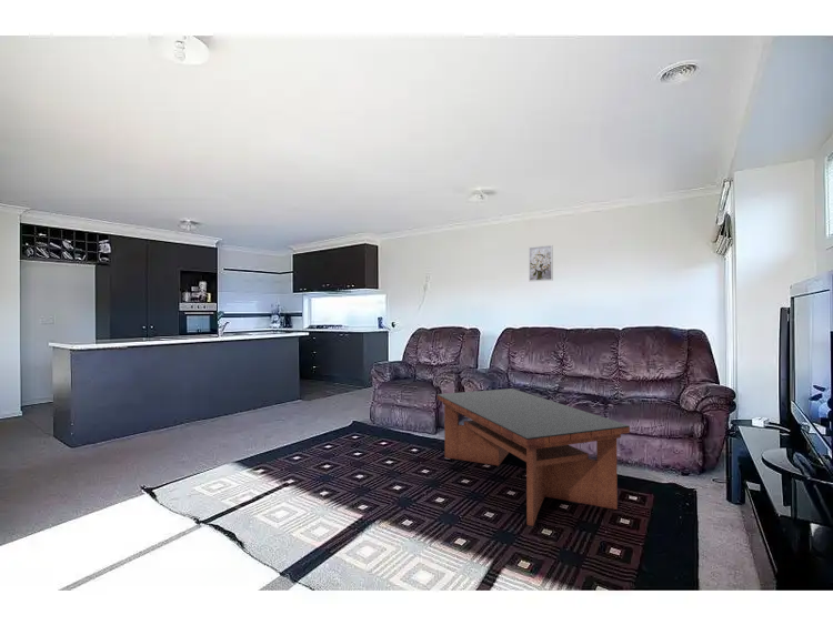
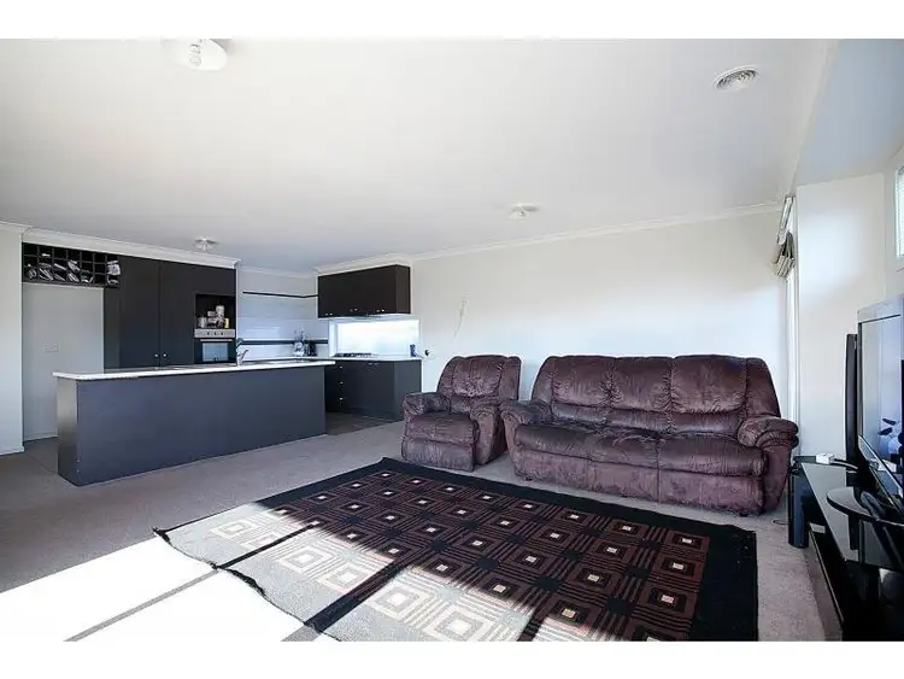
- coffee table (518, 443)
- wall art (540, 263)
